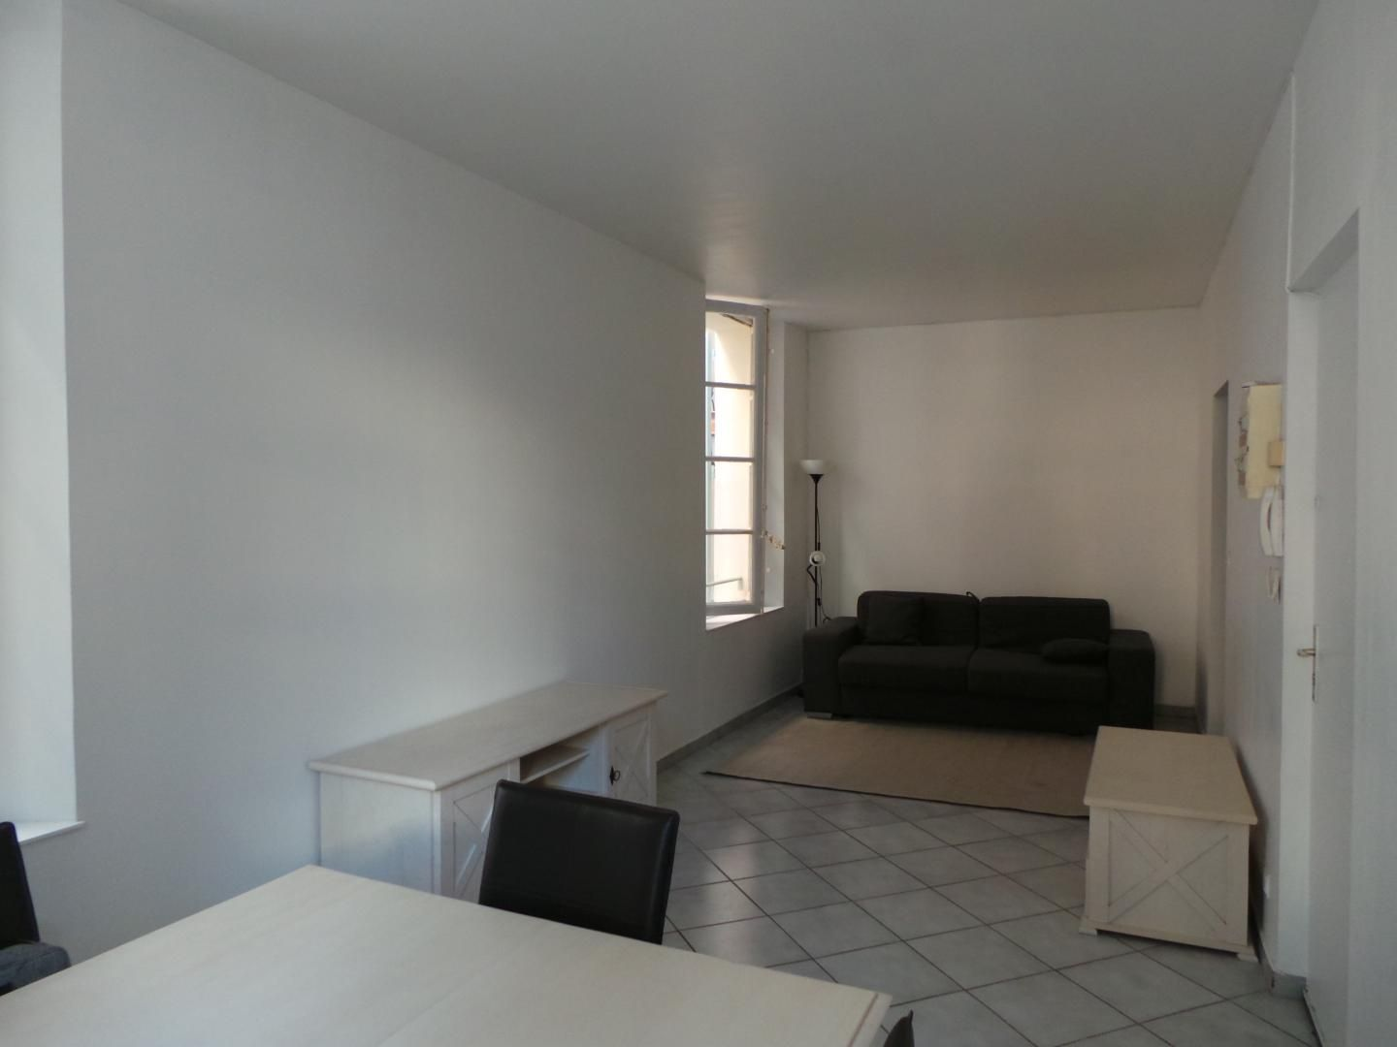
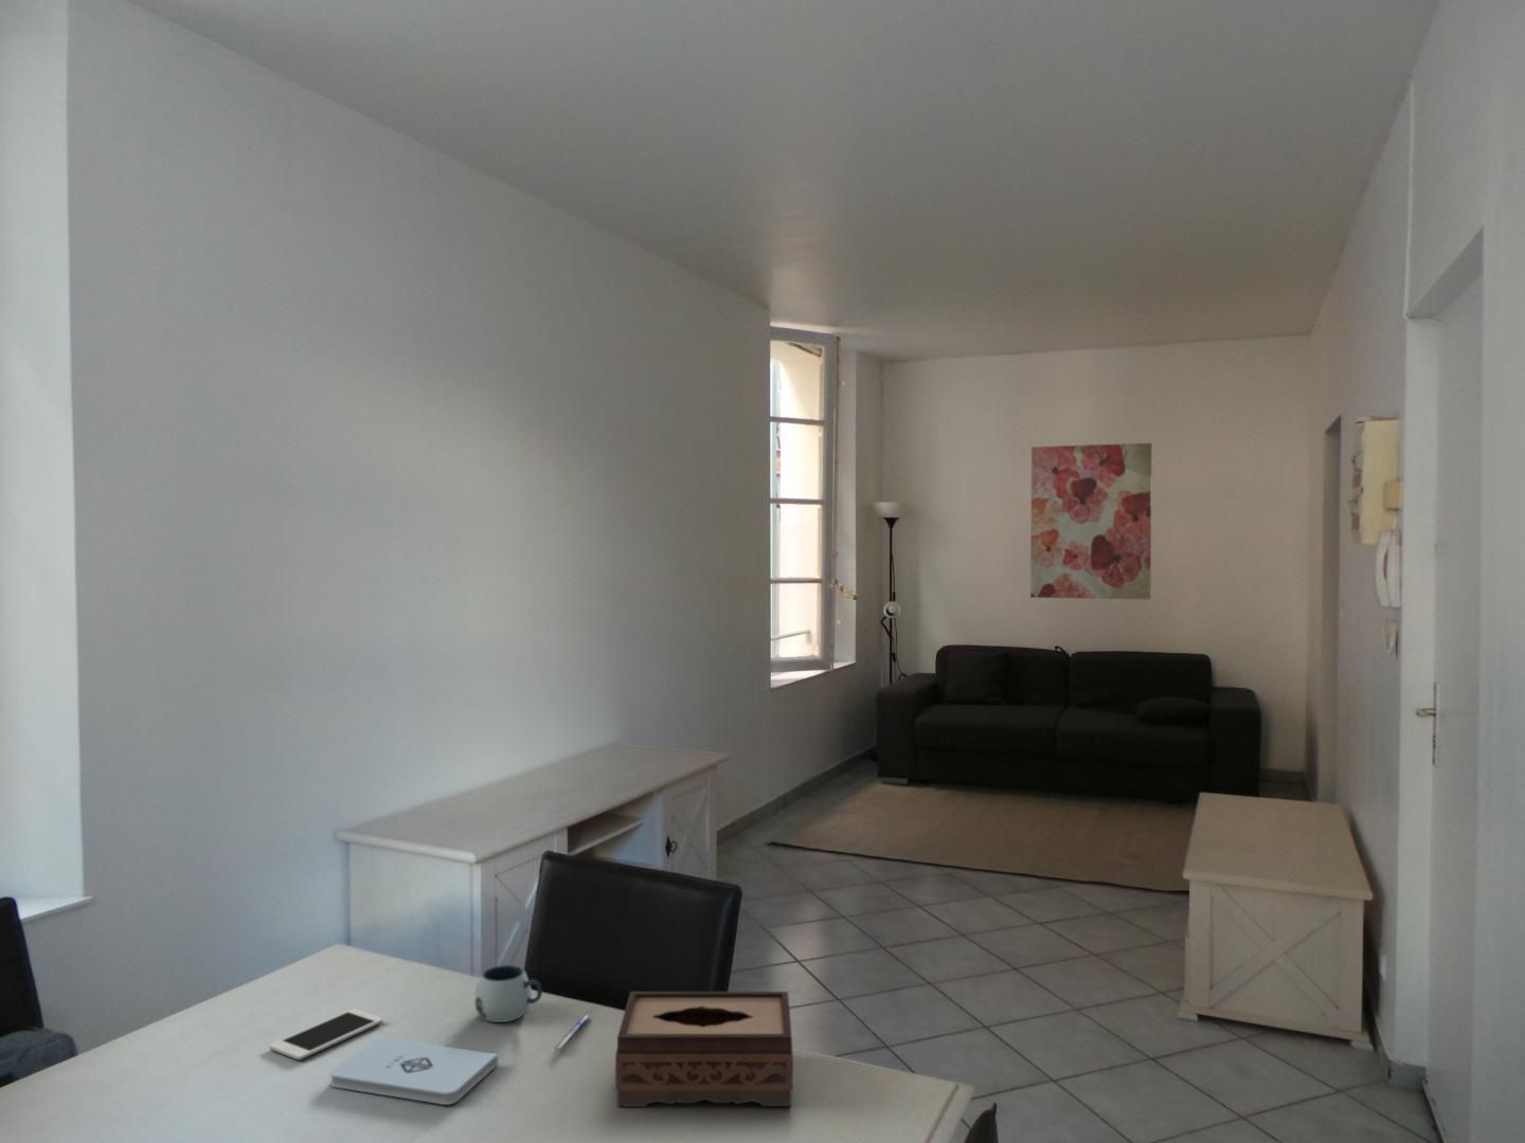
+ pen (572, 1031)
+ mug (509, 994)
+ notepad (413, 1069)
+ wall art (1090, 522)
+ cell phone (328, 1033)
+ tissue box (706, 1046)
